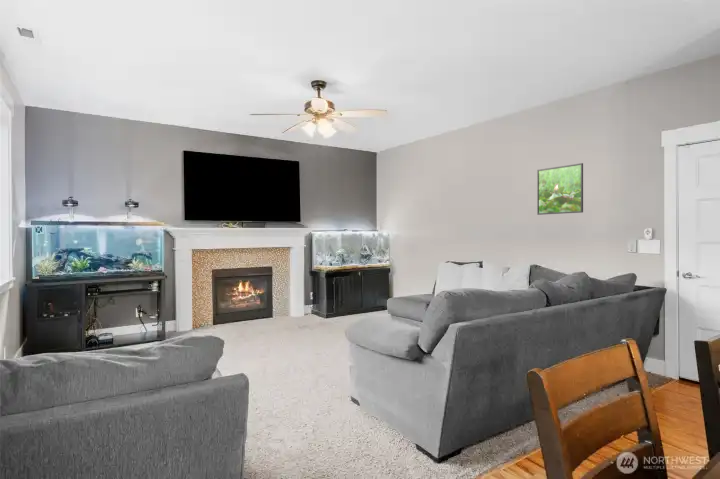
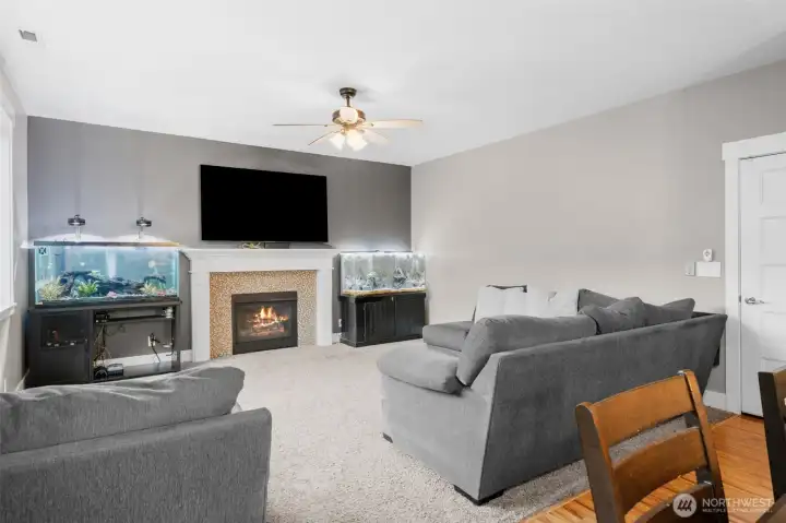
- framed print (559, 190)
